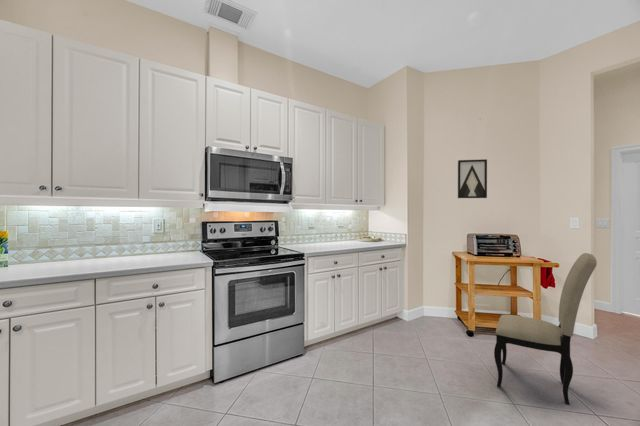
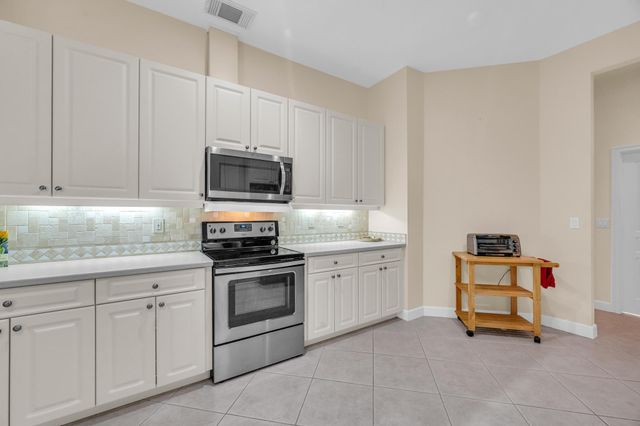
- dining chair (533, 318)
- wall art (472, 179)
